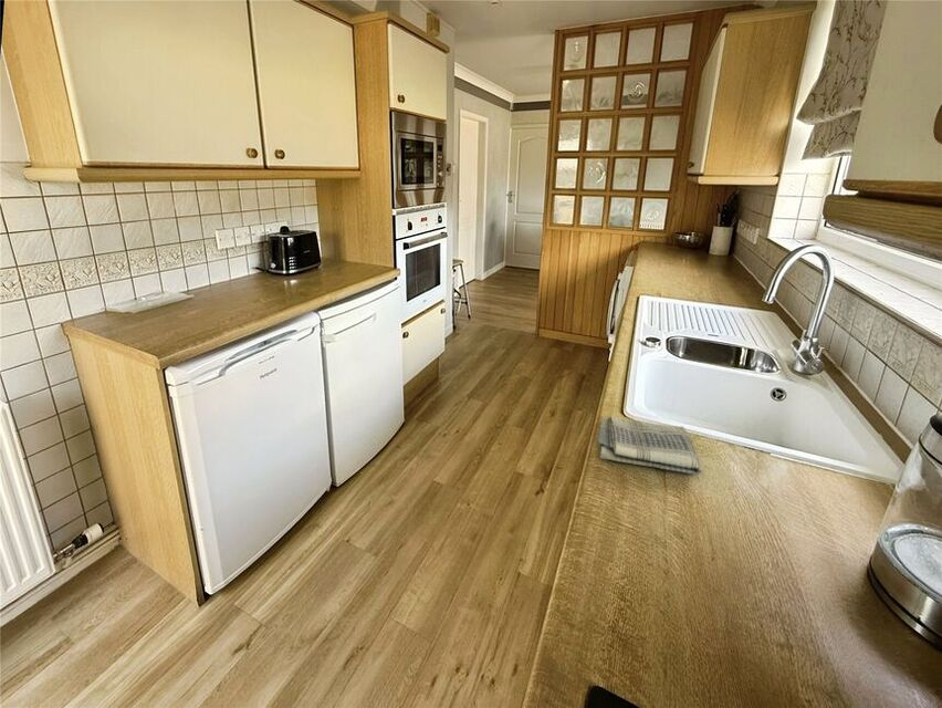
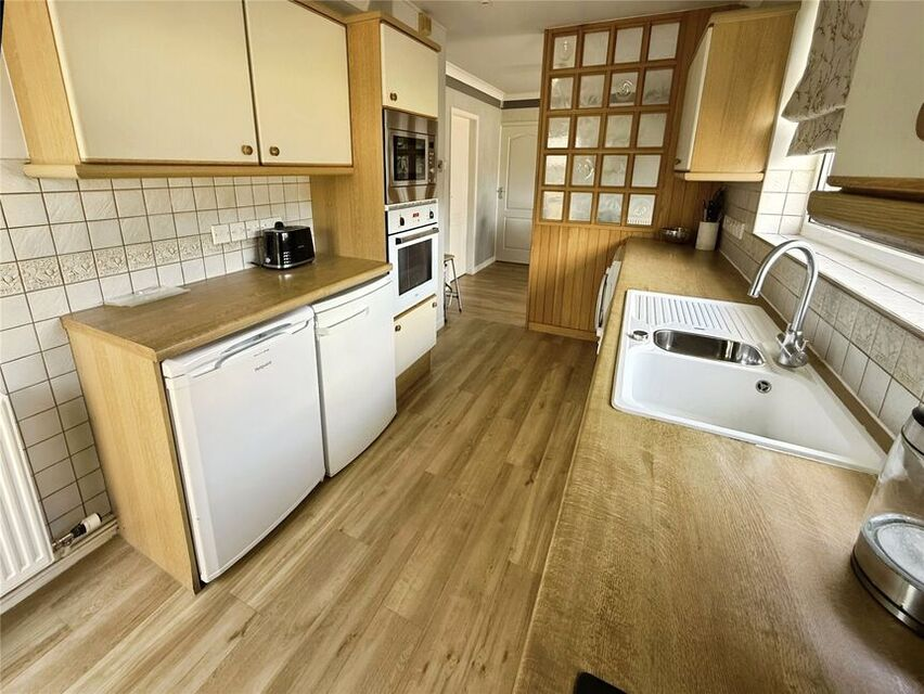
- dish towel (645, 439)
